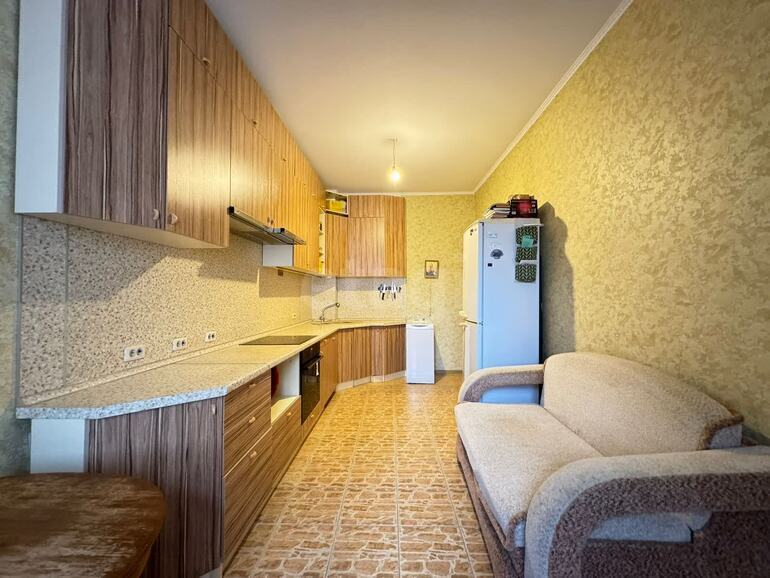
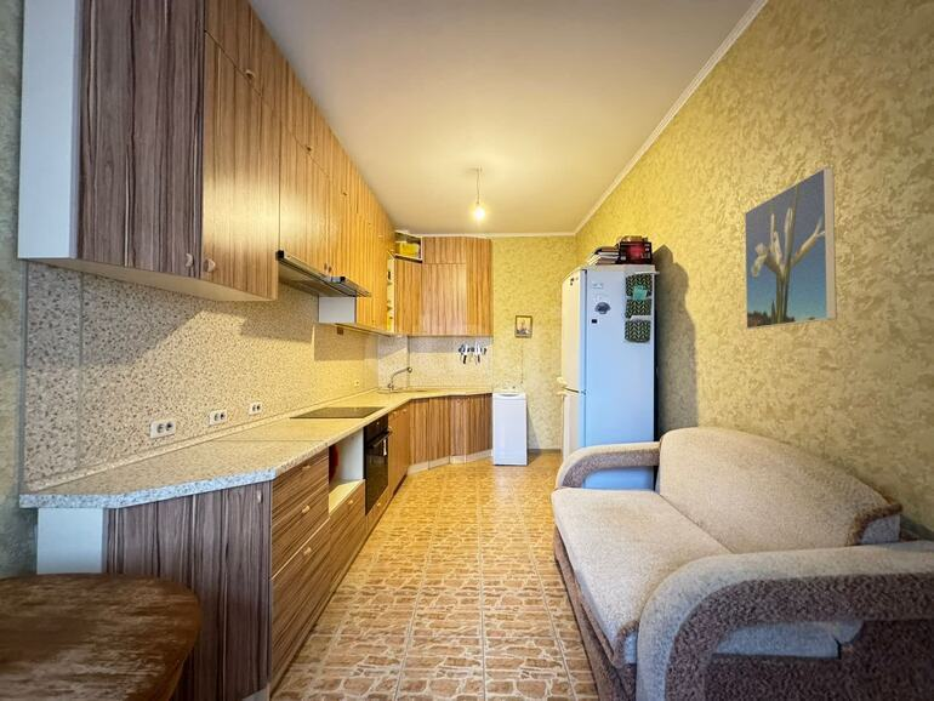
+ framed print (784, 258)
